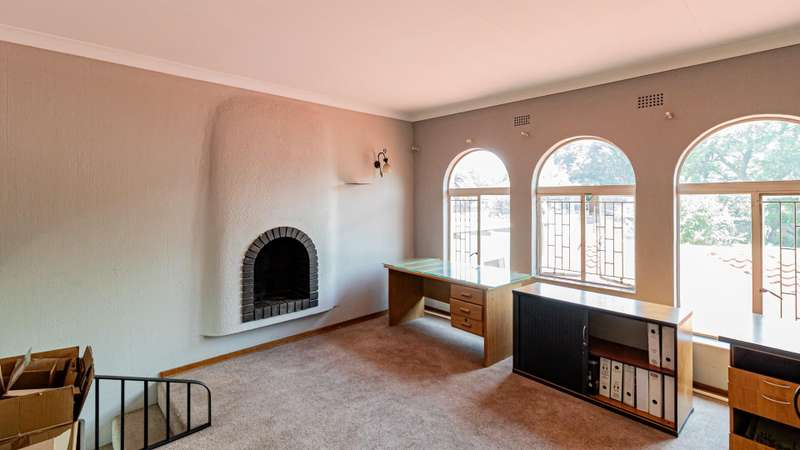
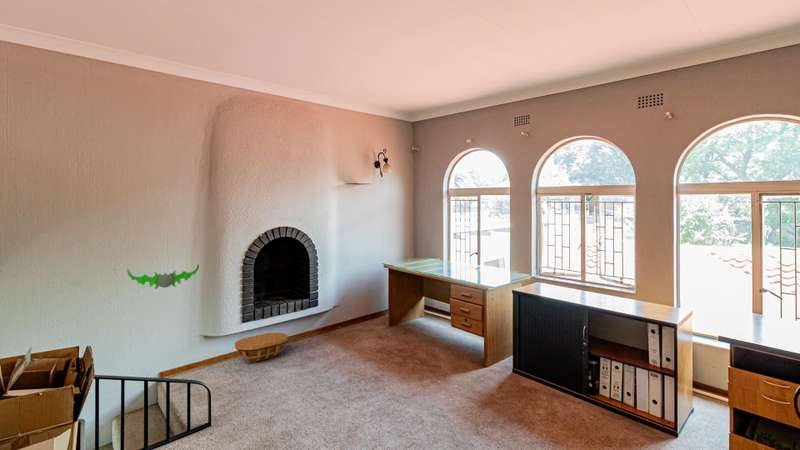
+ wall ornament (165, 276)
+ basket (262, 349)
